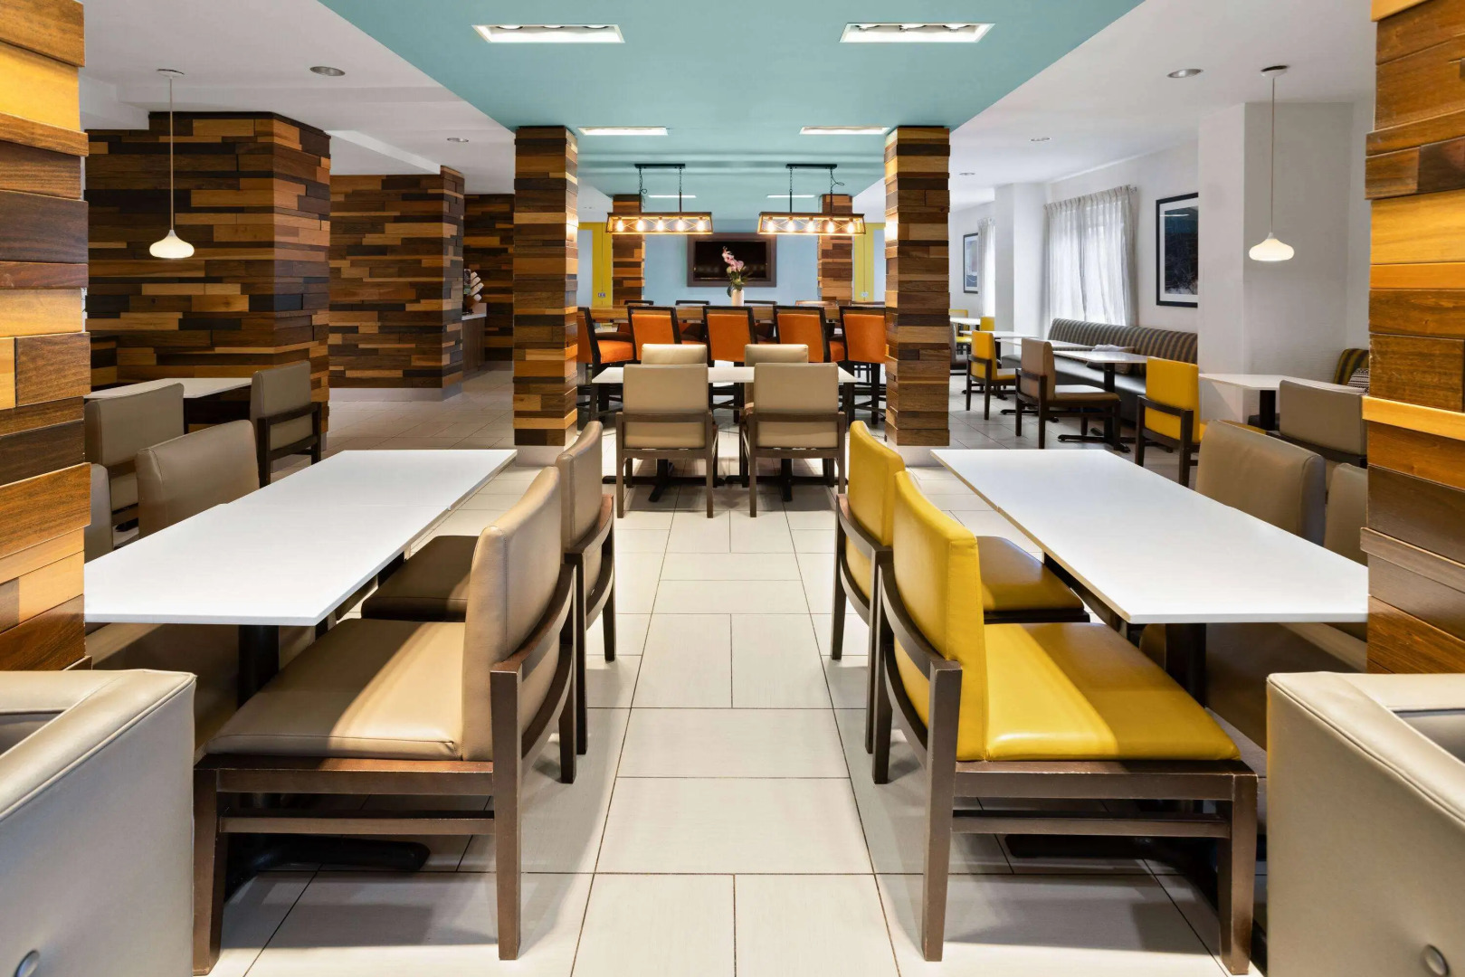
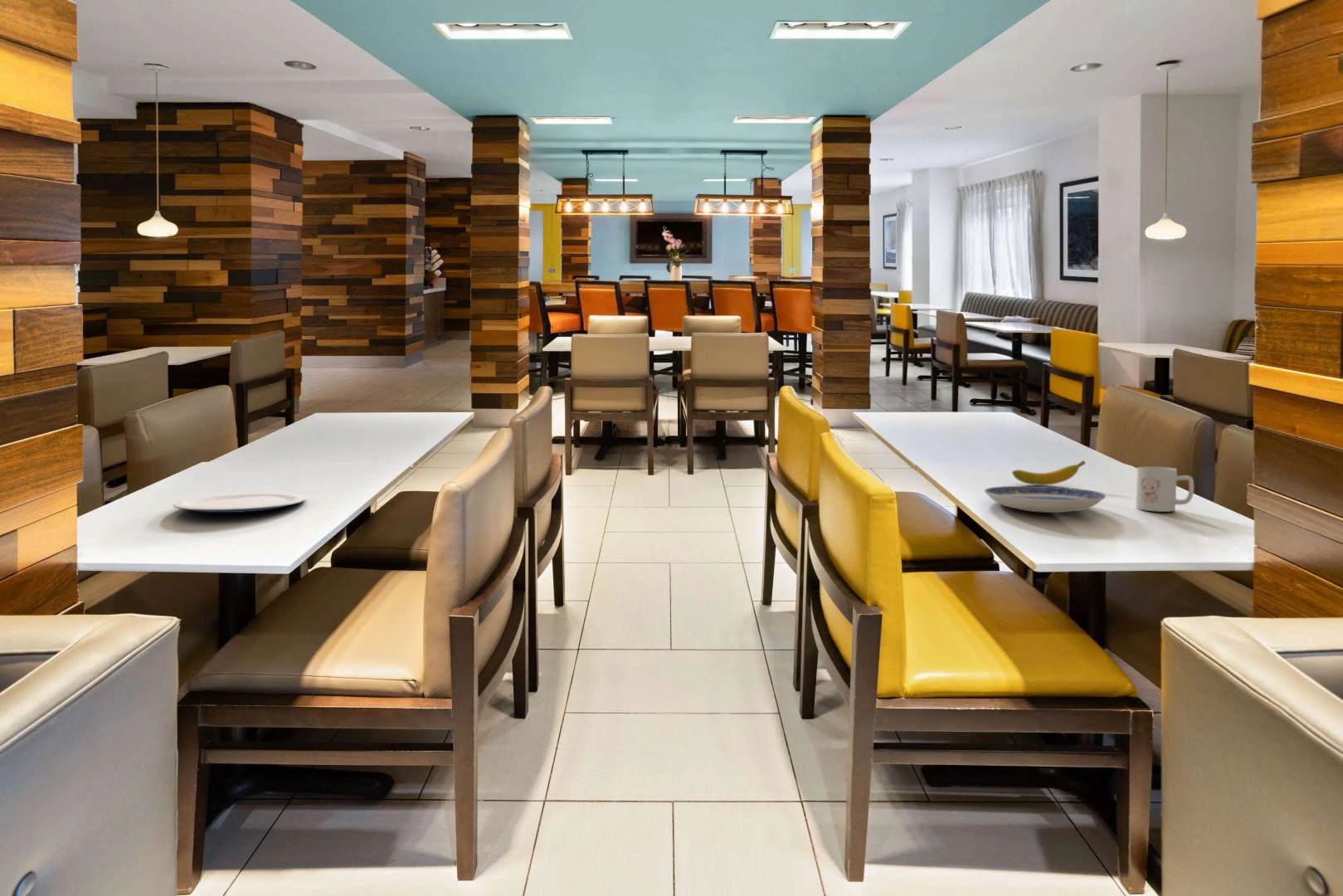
+ mug (1165, 489)
+ plate (1043, 500)
+ plate (241, 504)
+ banana (1049, 472)
